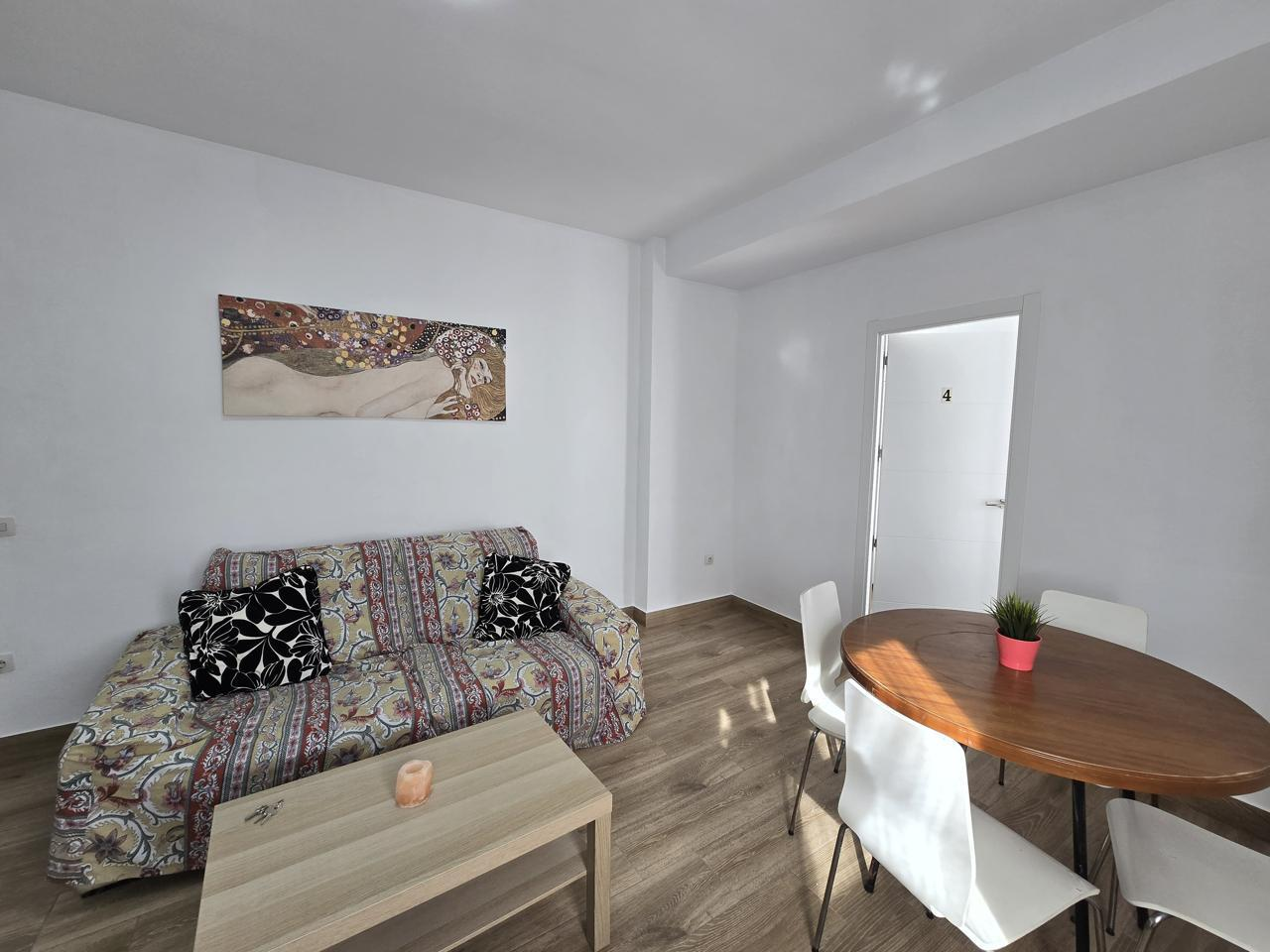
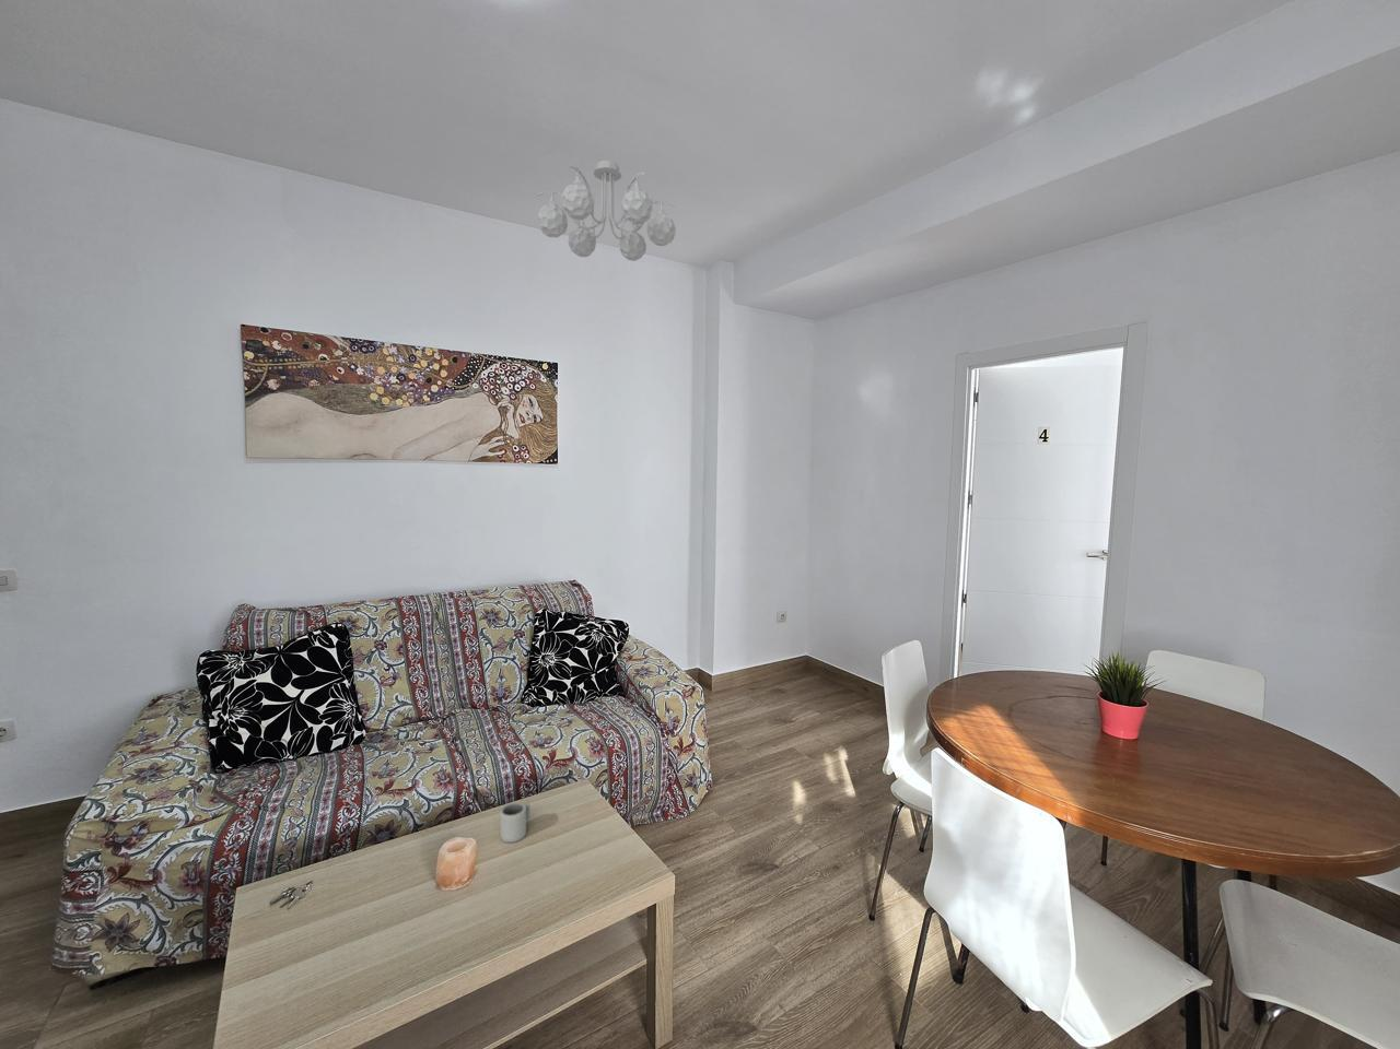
+ ceiling light fixture (605, 203)
+ cup (516, 820)
